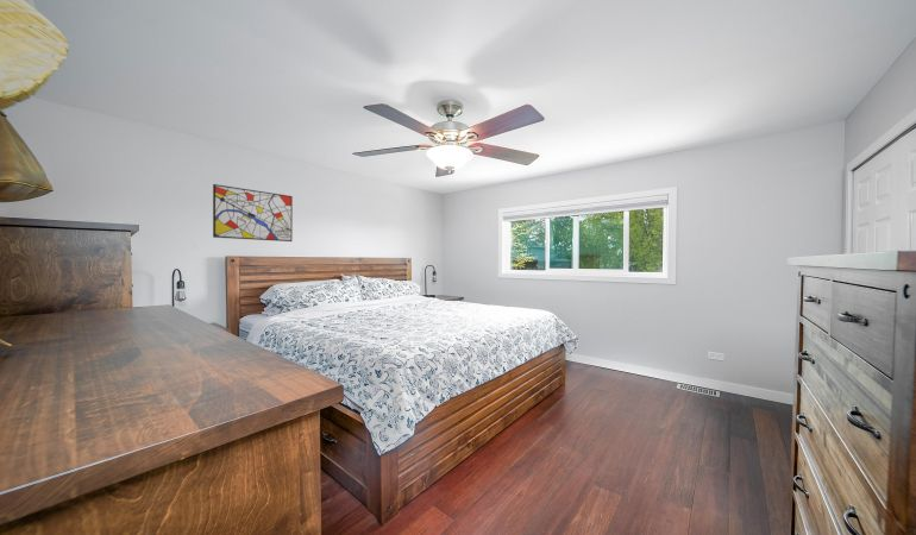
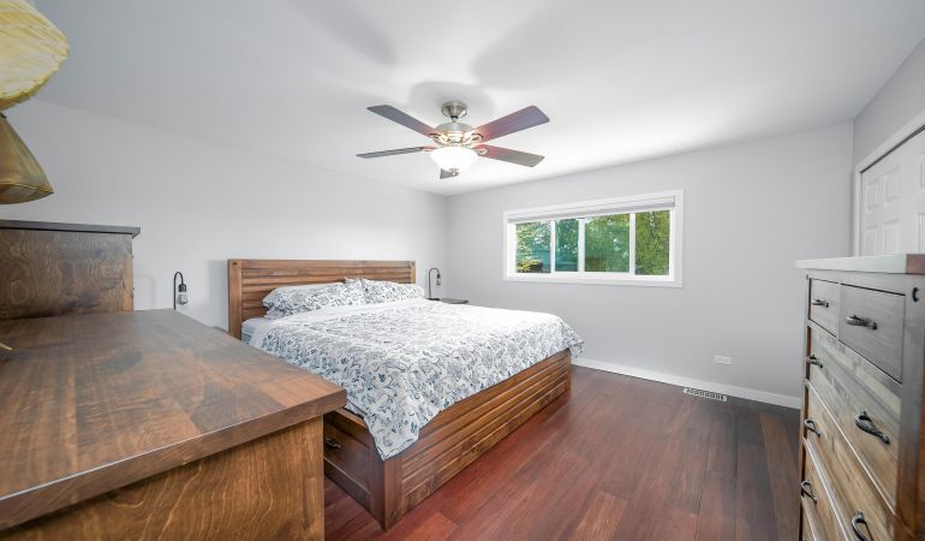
- wall art (255, 215)
